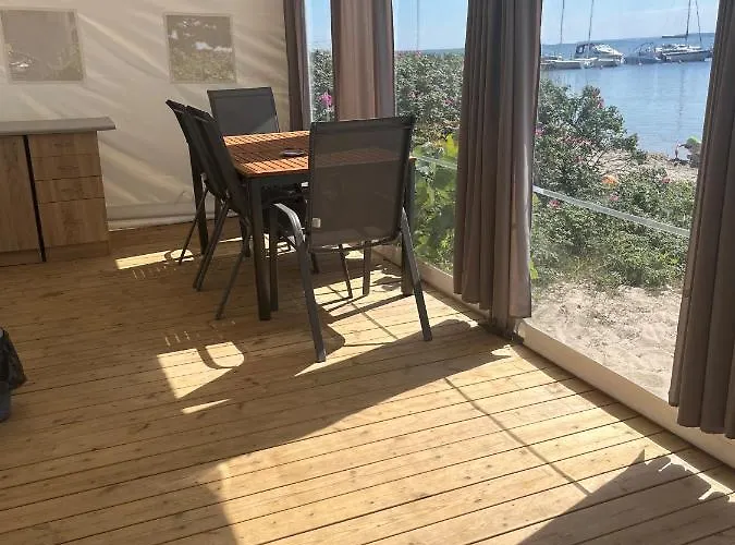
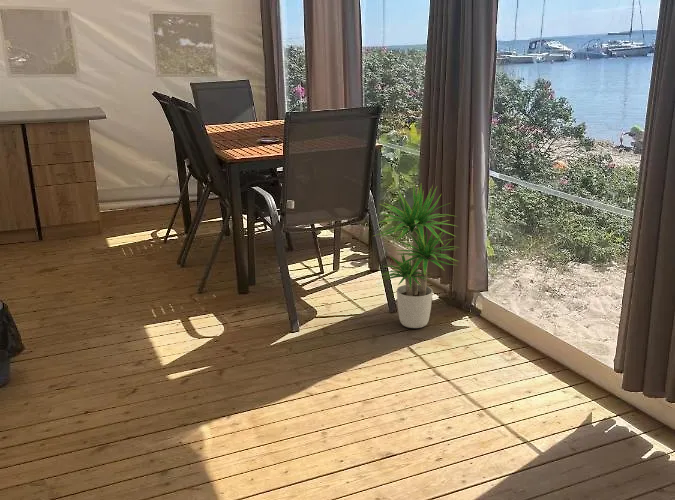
+ potted plant (419, 256)
